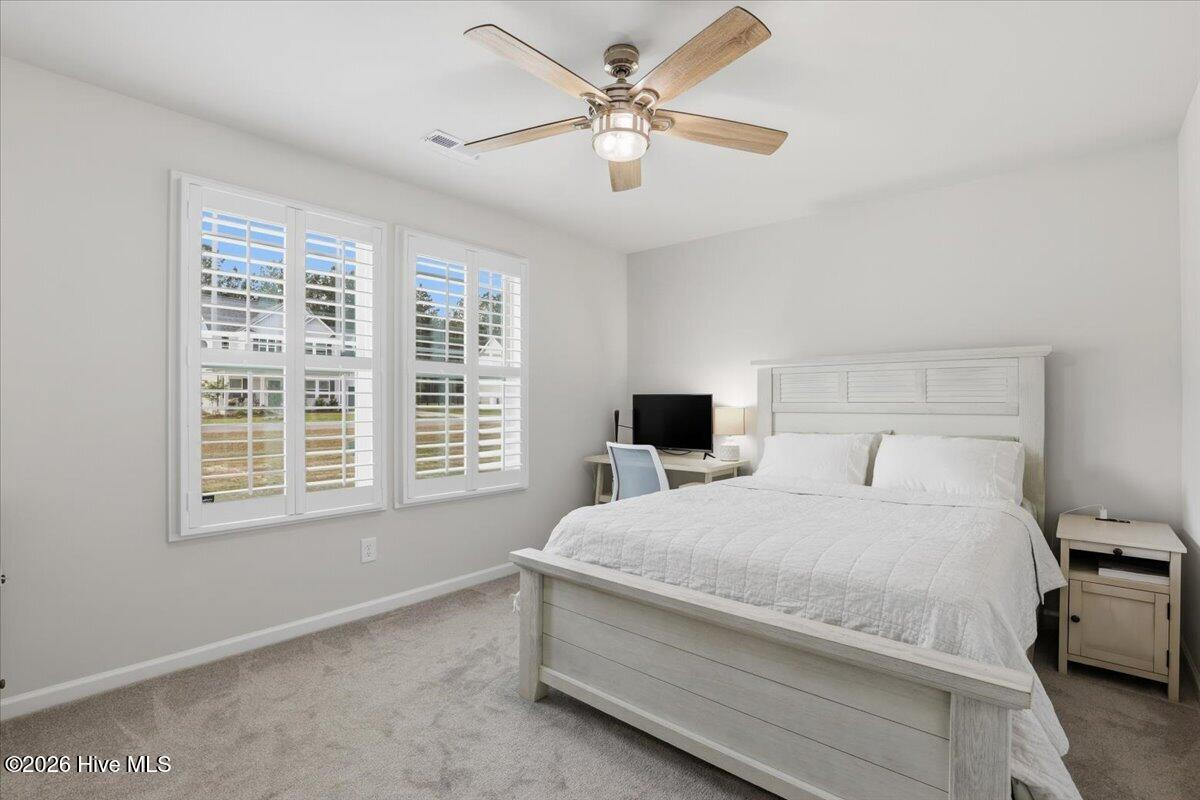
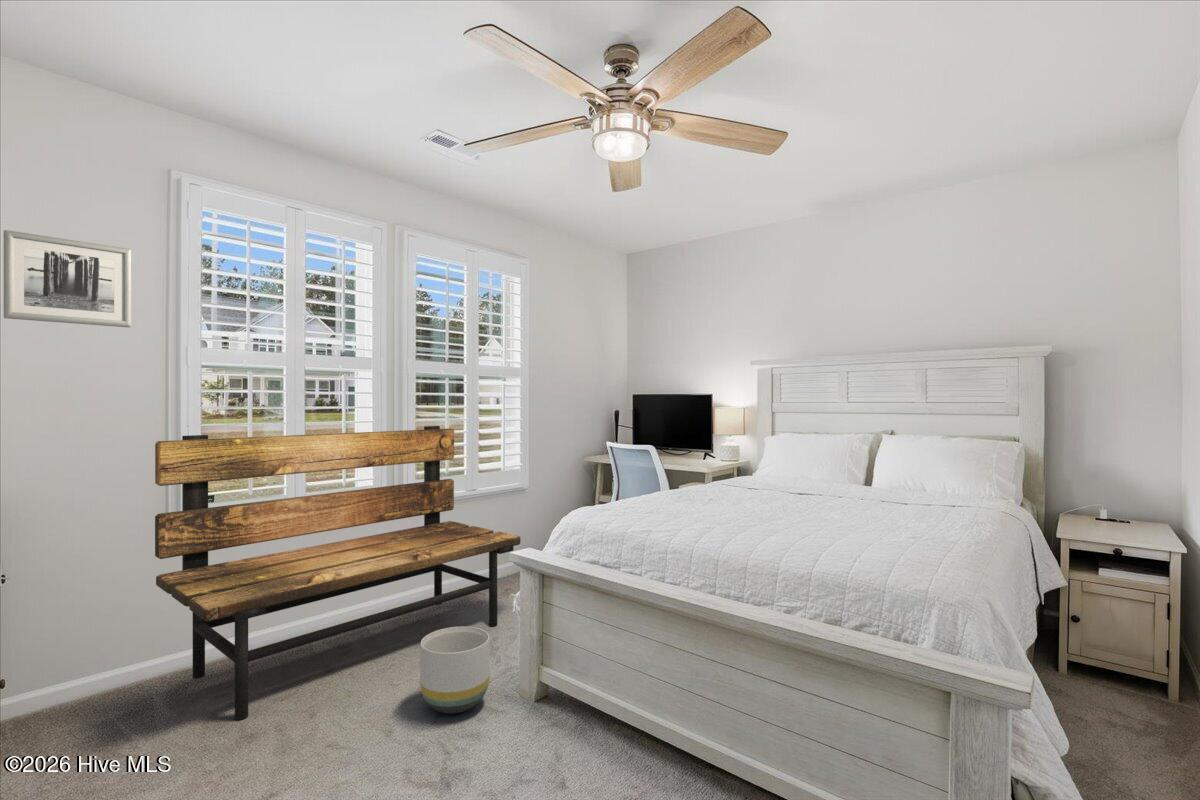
+ wall art (71, 281)
+ bench (360, 540)
+ planter (455, 672)
